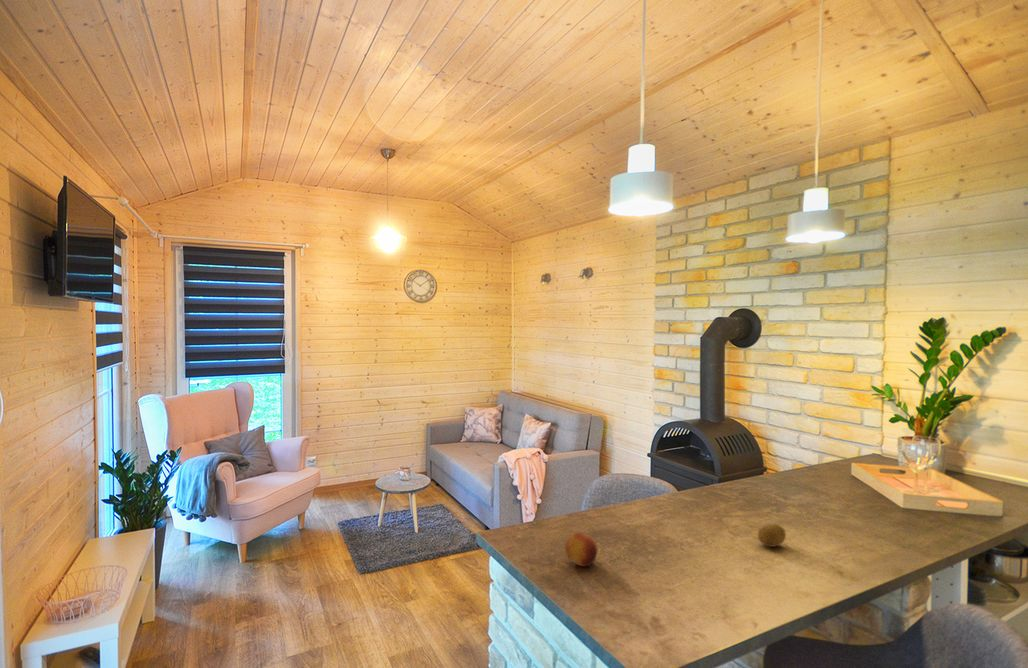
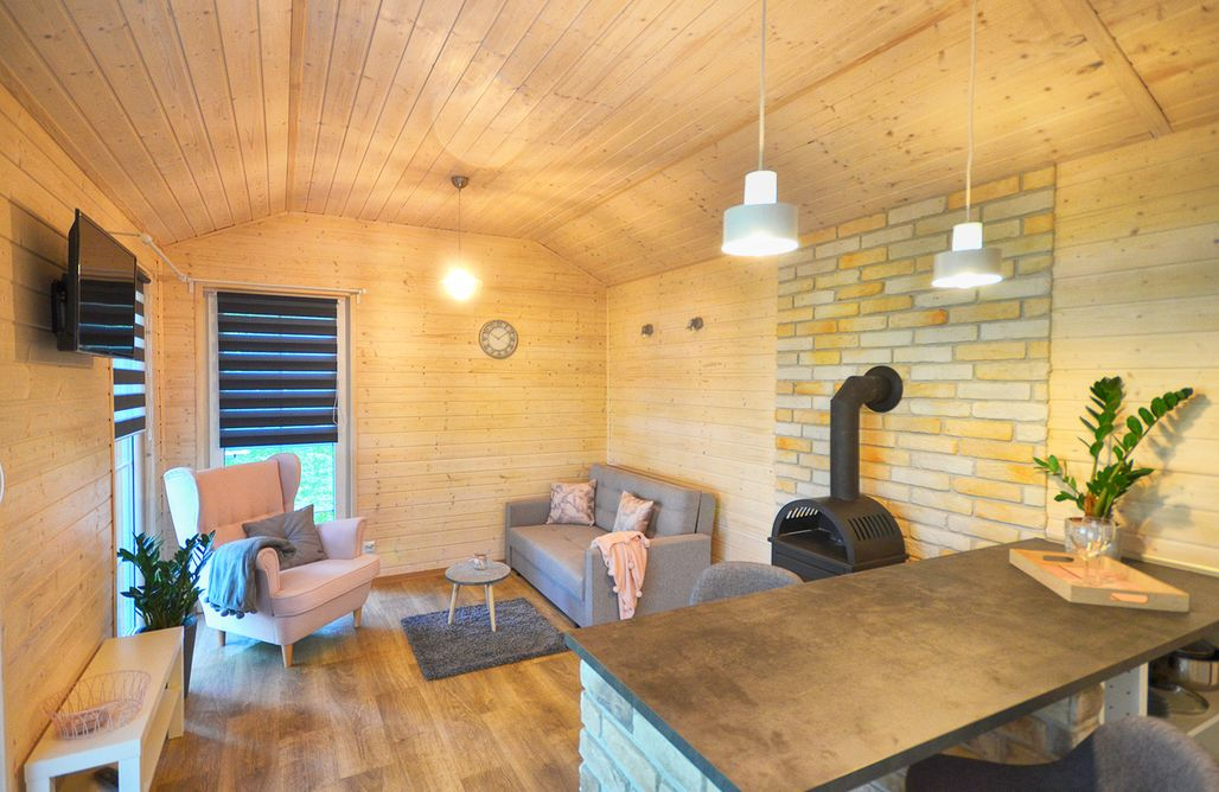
- fruit (581, 548)
- fruit (771, 534)
